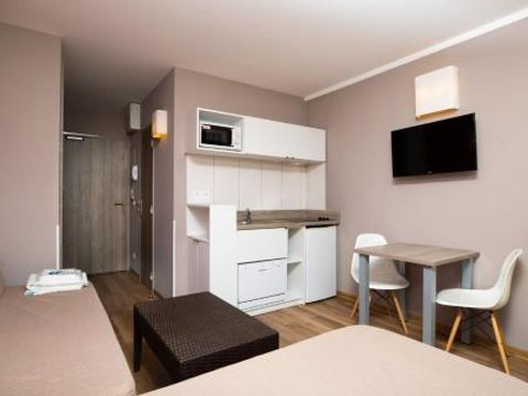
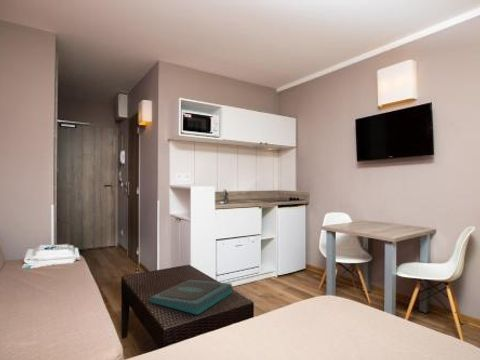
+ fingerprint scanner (192, 292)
